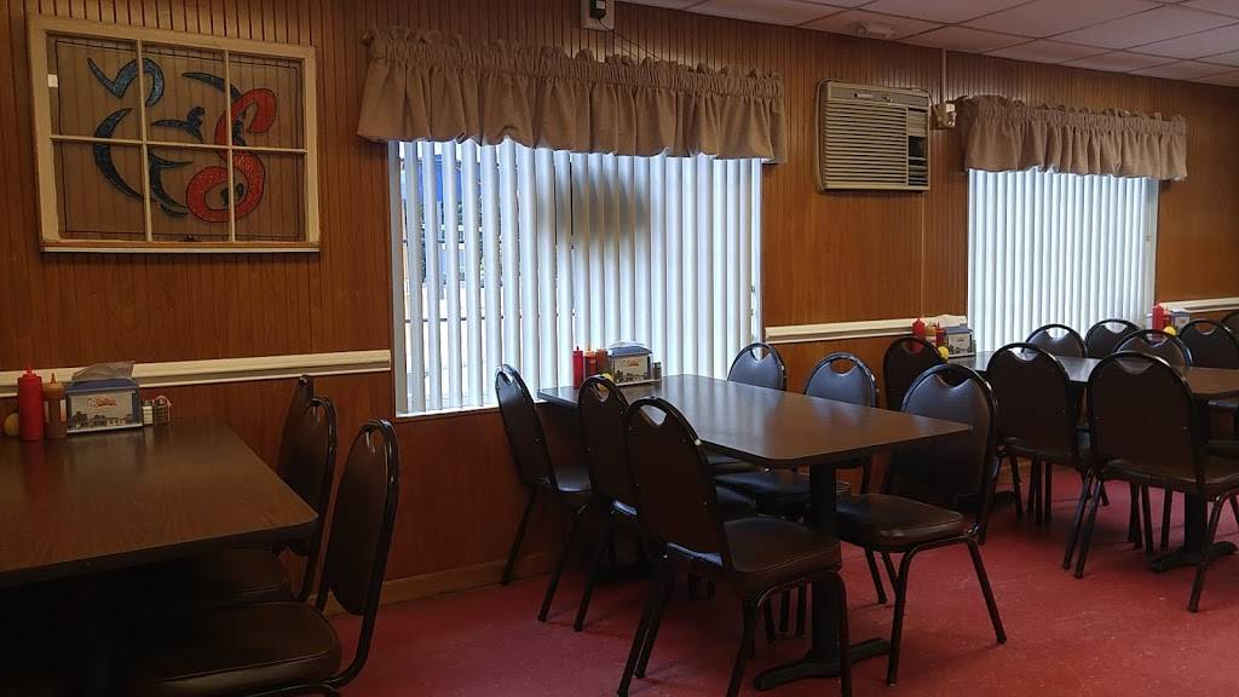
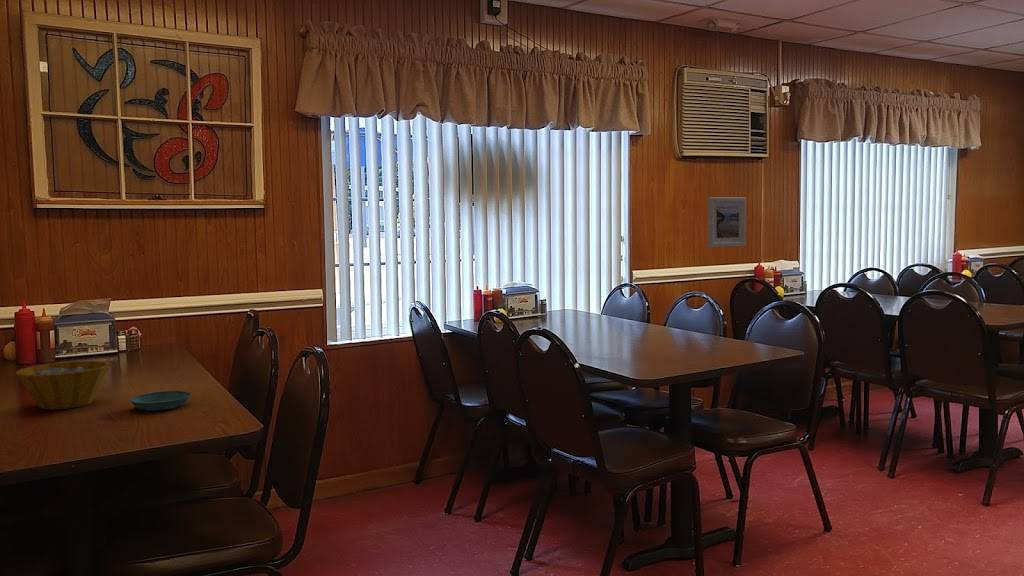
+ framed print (727, 222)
+ bowl (65, 386)
+ saucer (161, 401)
